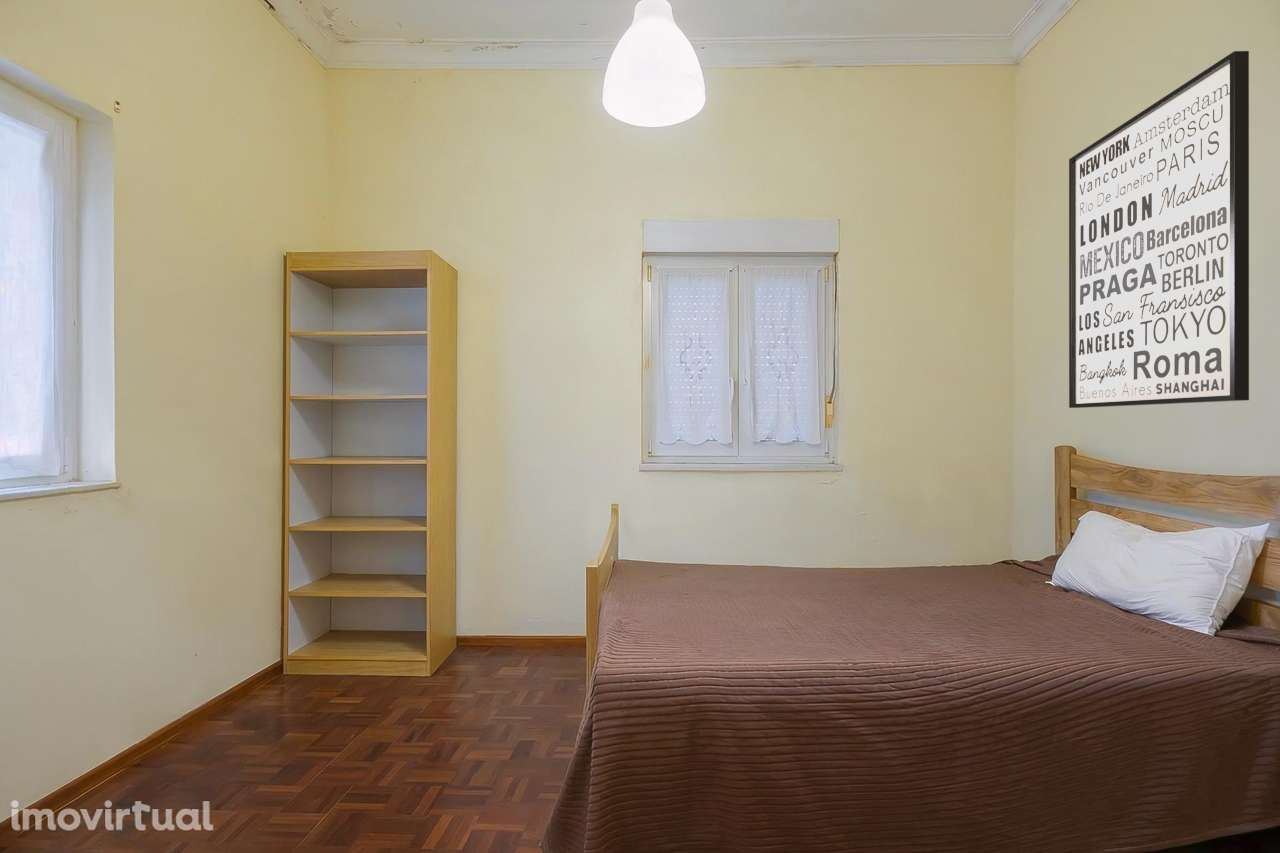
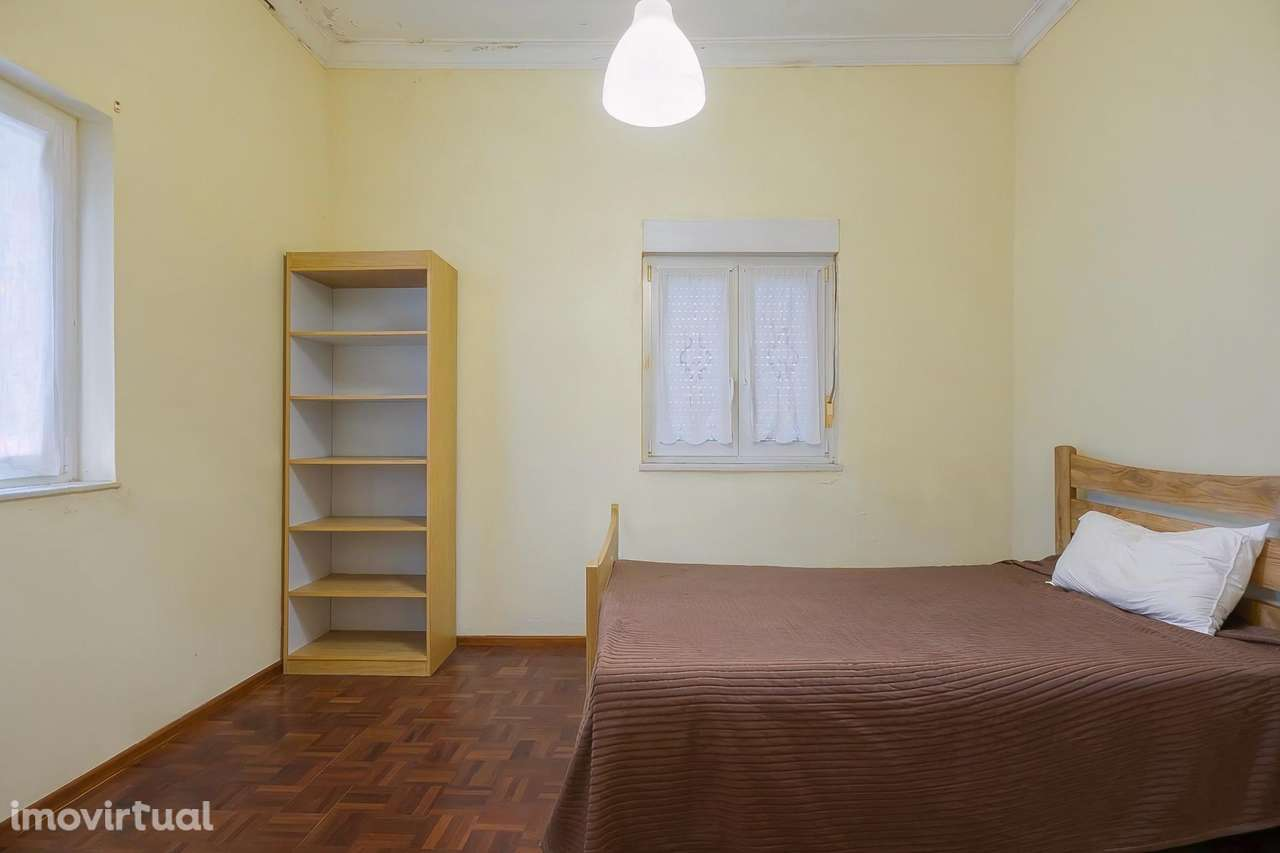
- wall art (1143, 259)
